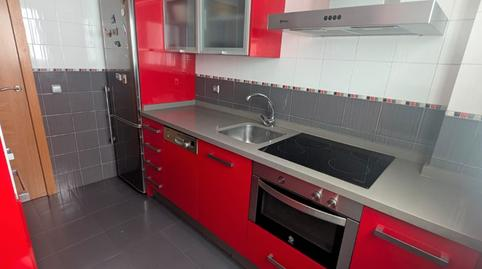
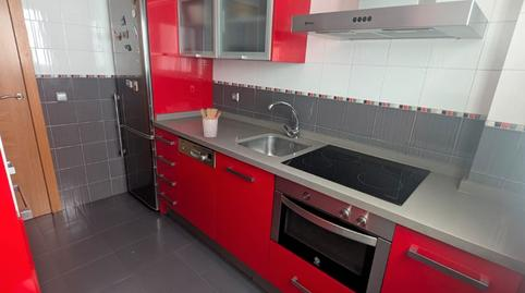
+ utensil holder (210, 122)
